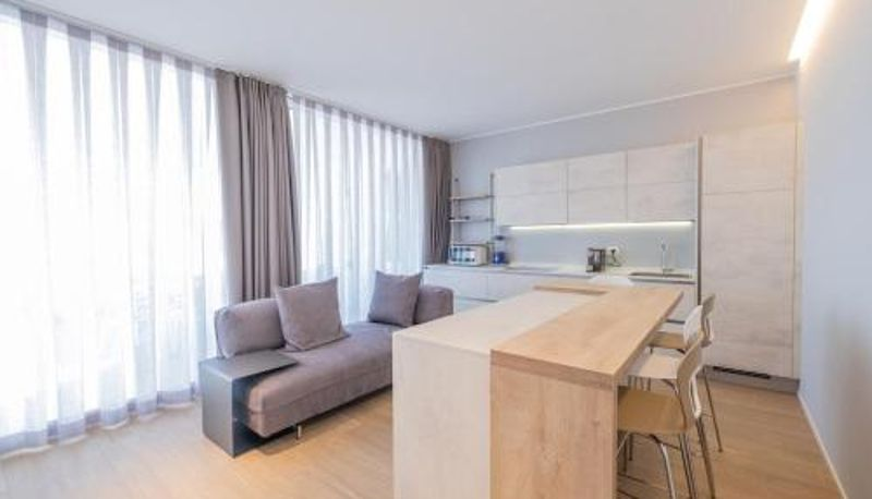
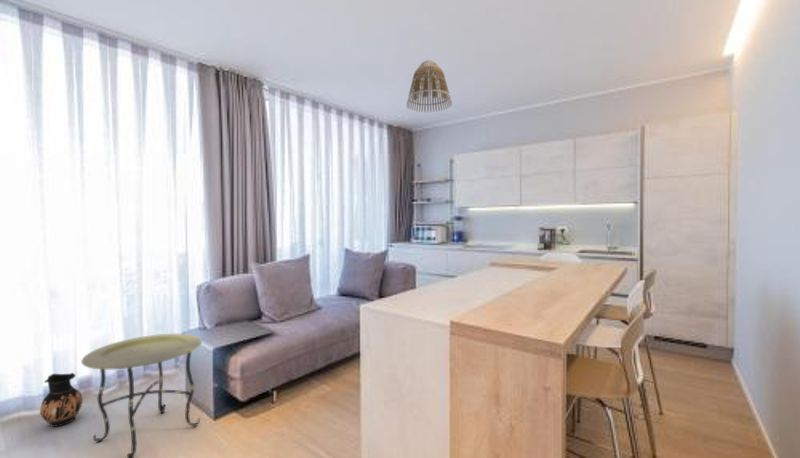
+ lamp shade (428, 84)
+ side table (147, 391)
+ ceramic jug (60, 398)
